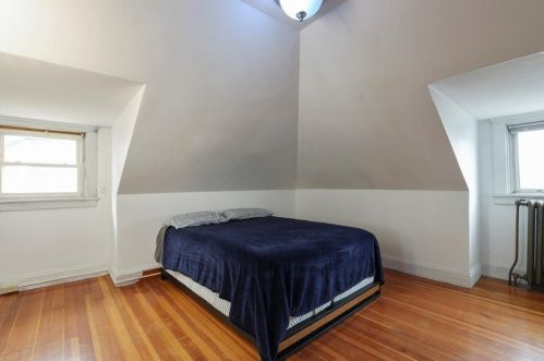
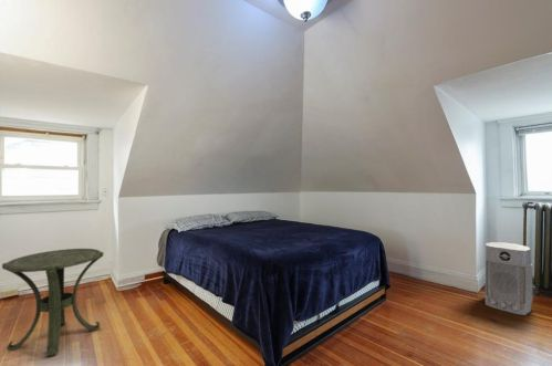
+ air purifier (507, 274)
+ side table (56, 297)
